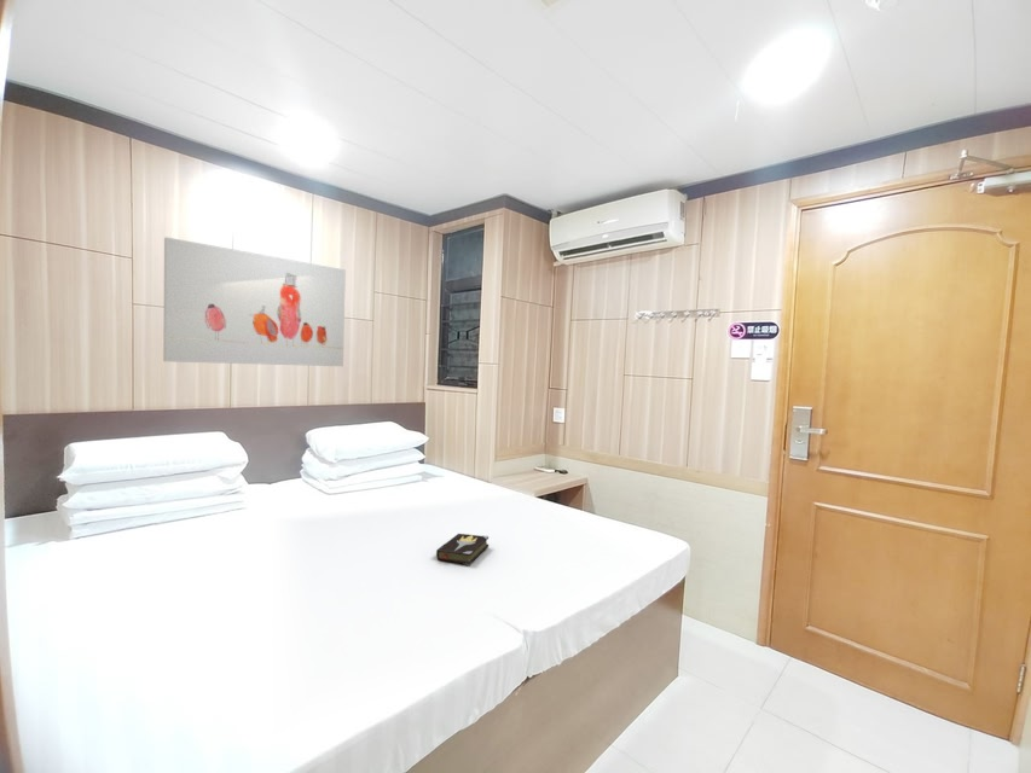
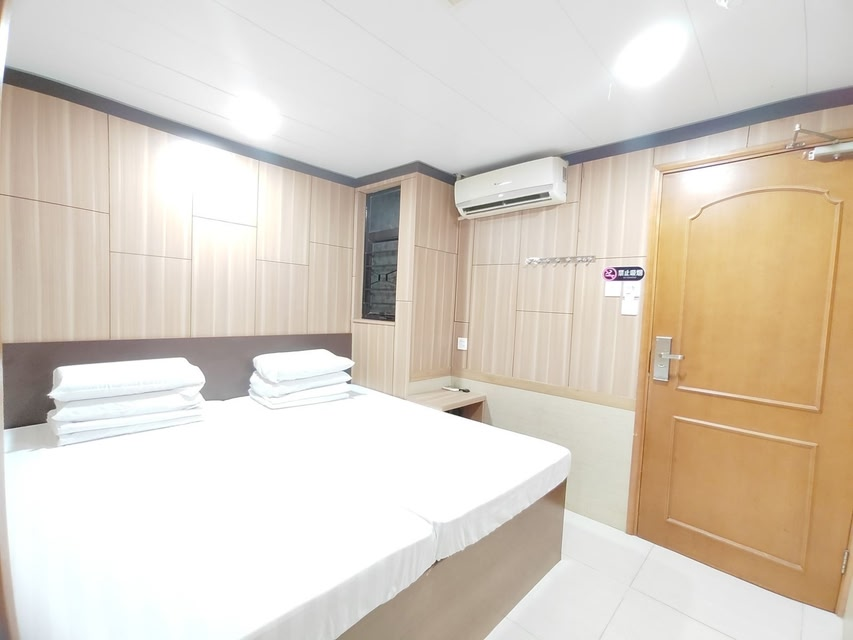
- hardback book (463, 547)
- wall art (265, 309)
